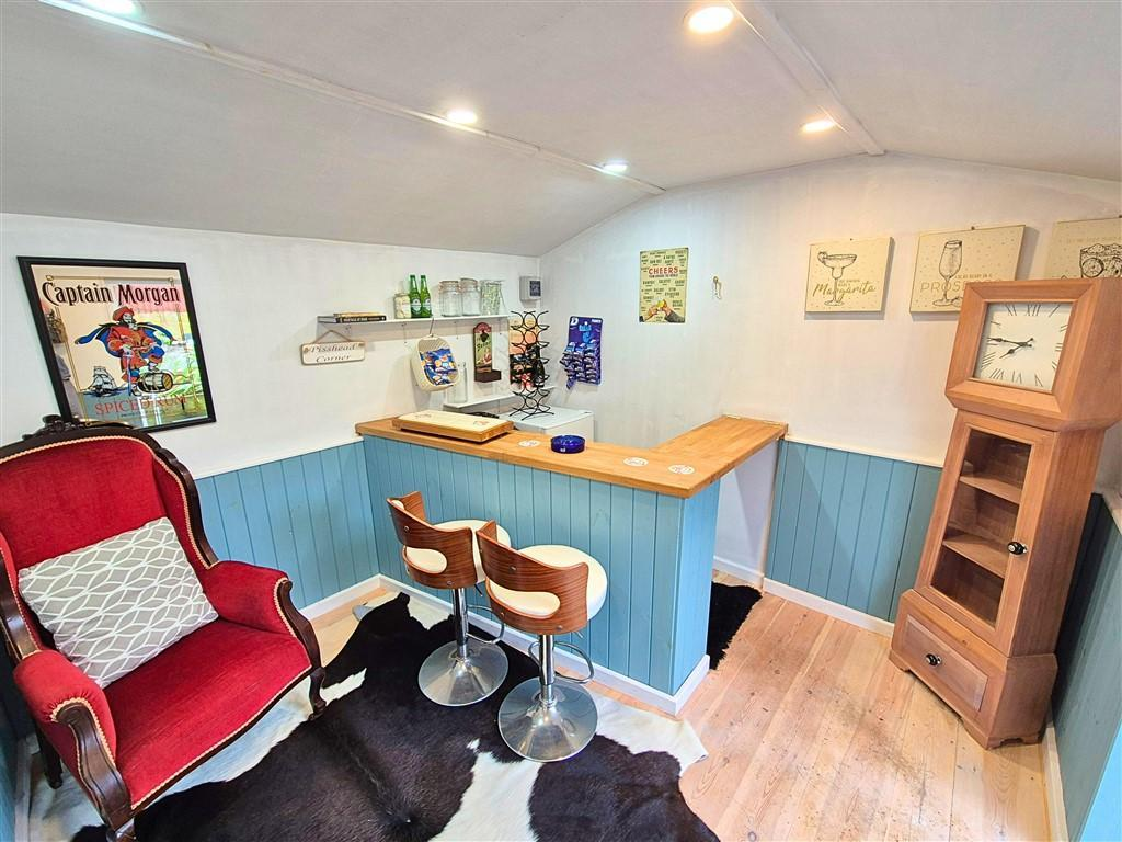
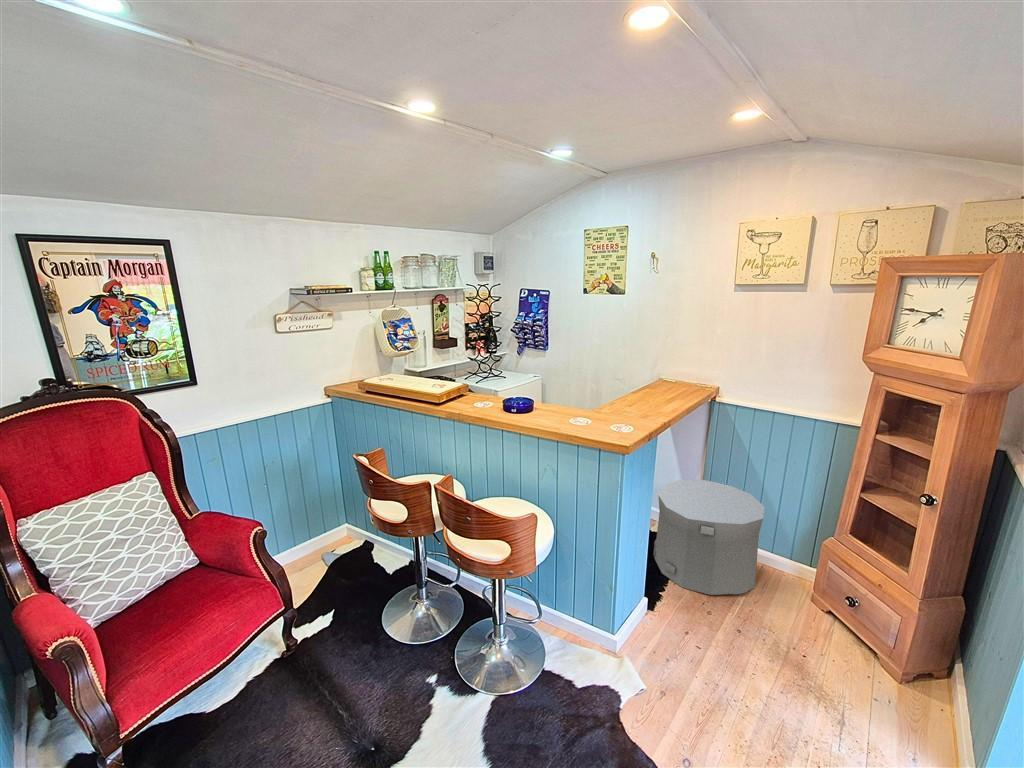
+ trash can (706, 533)
